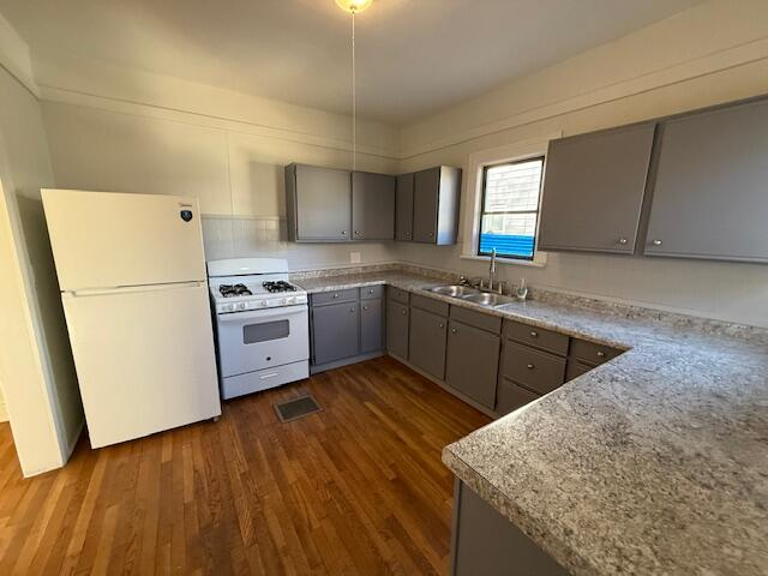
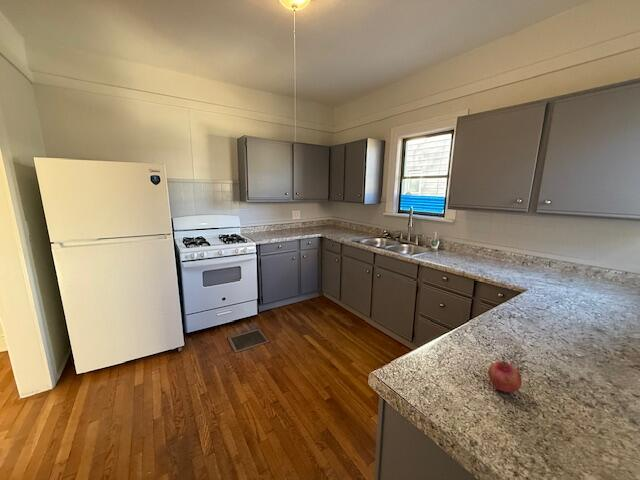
+ fruit (504, 374)
